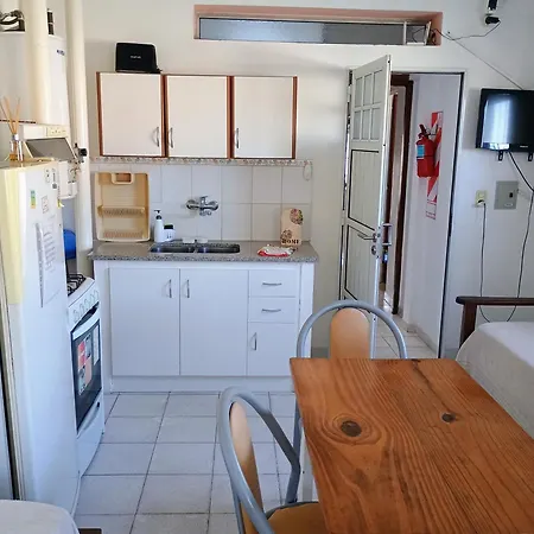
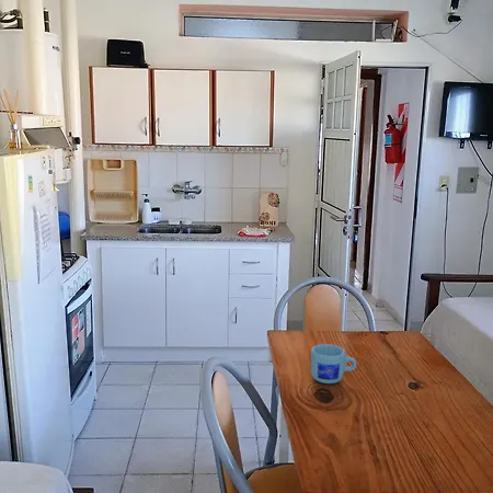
+ mug (333, 365)
